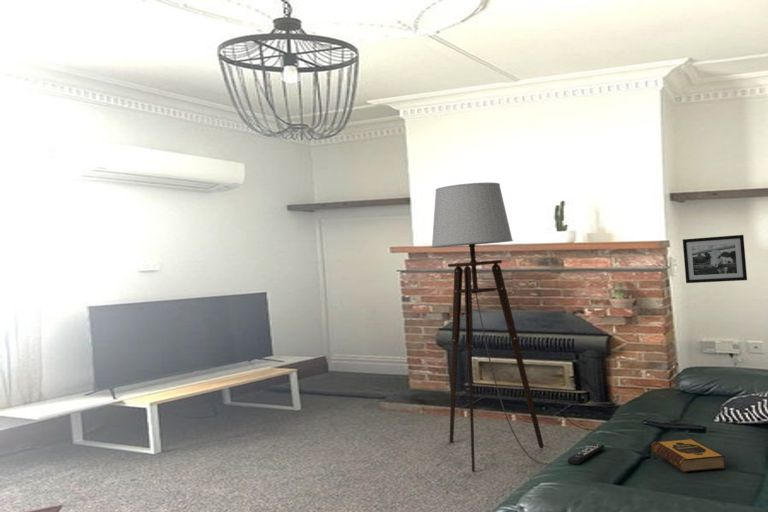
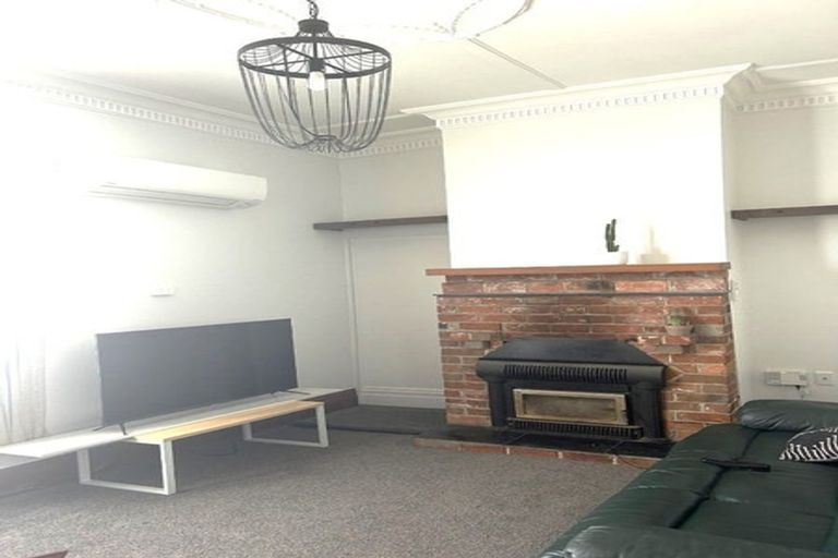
- picture frame (714, 259)
- remote control (586, 453)
- hardback book (686, 454)
- floor lamp (482, 323)
